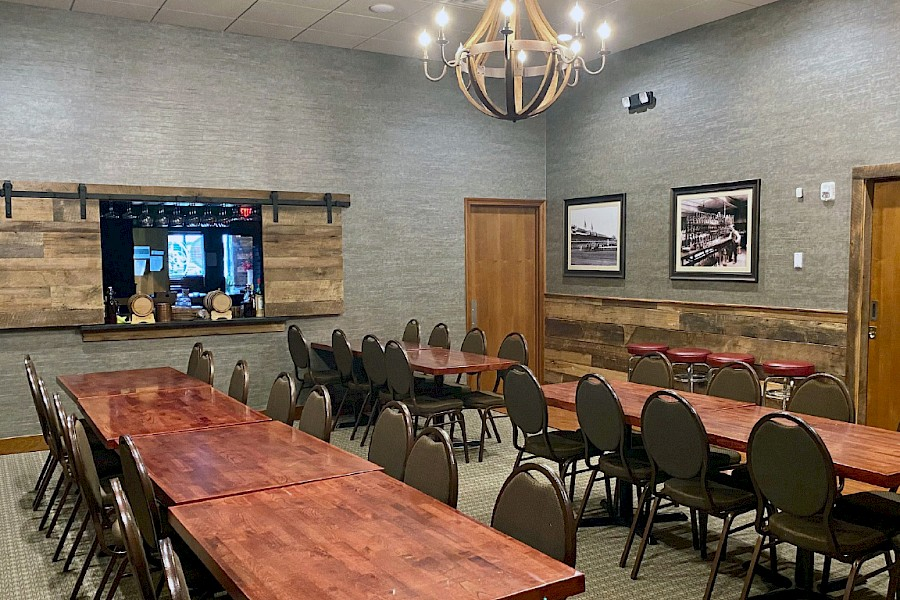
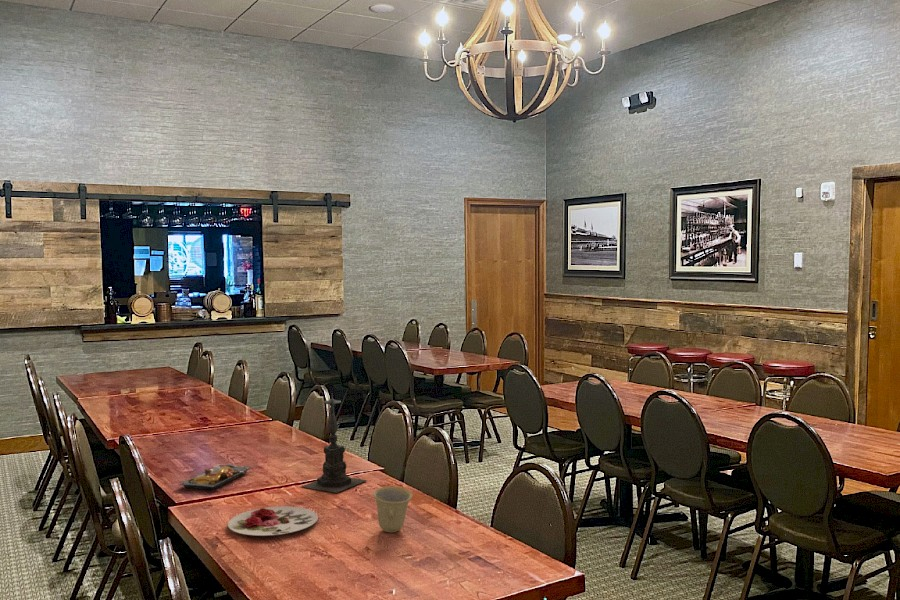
+ plate (273, 519)
+ cup (393, 511)
+ candle holder (333, 435)
+ plate (220, 472)
